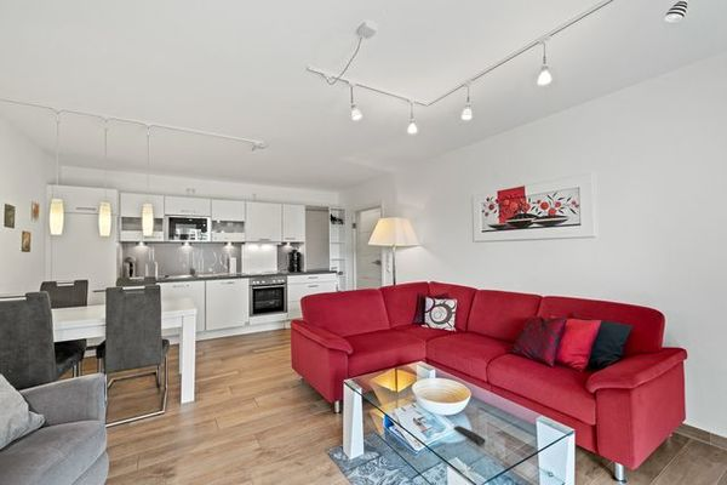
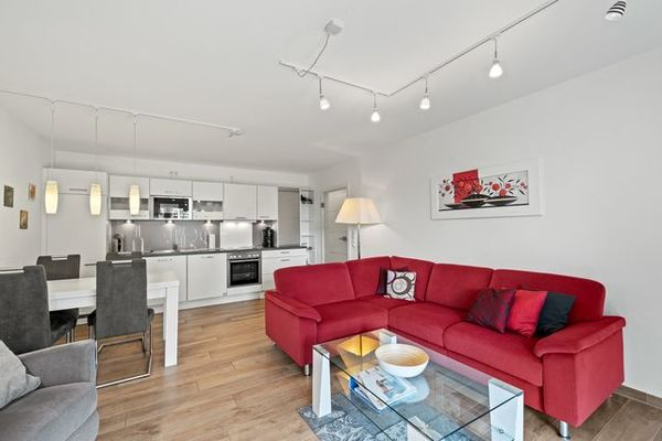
- remote control (468, 433)
